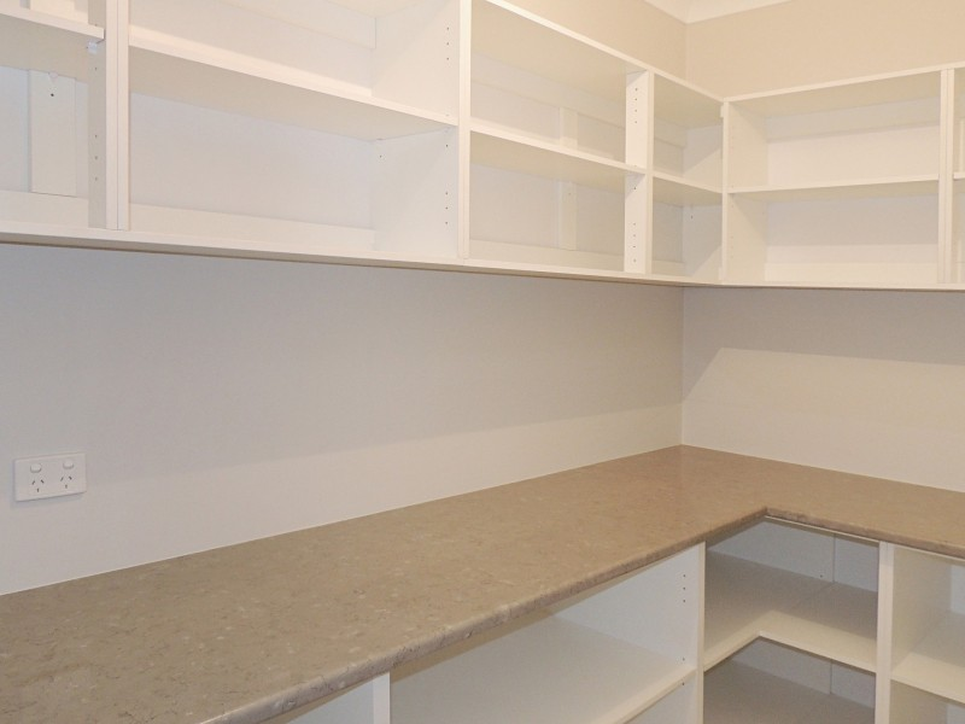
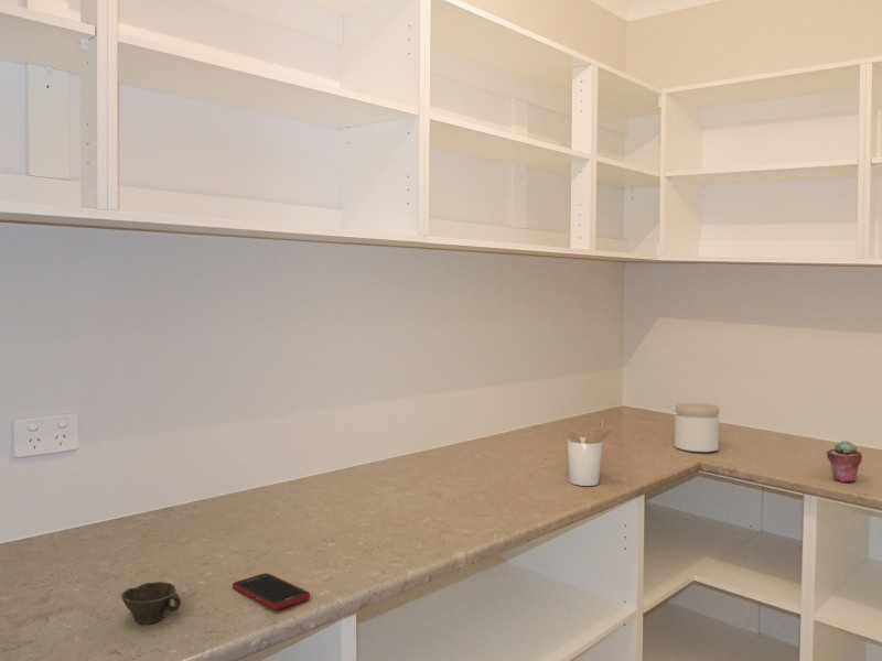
+ utensil holder (589, 453)
+ jar (696, 426)
+ cup (151, 605)
+ cell phone (270, 590)
+ potted succulent (843, 459)
